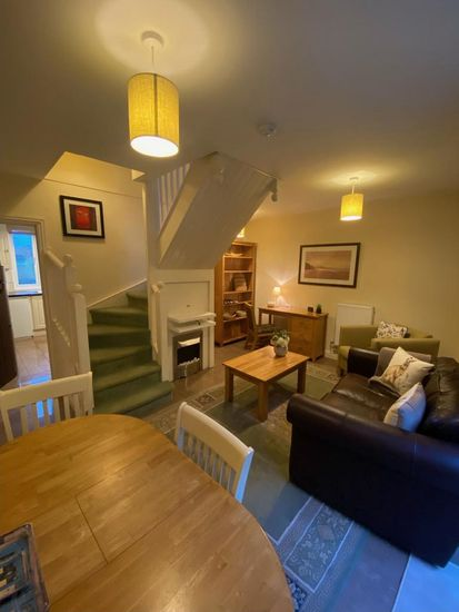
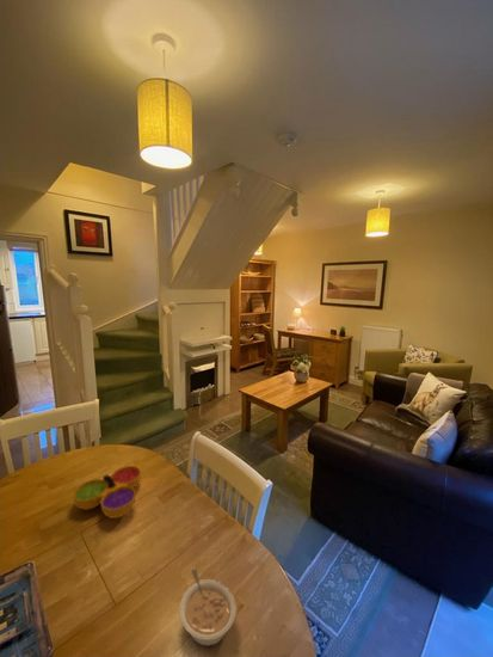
+ decorative bowl (115, 485)
+ legume (205, 612)
